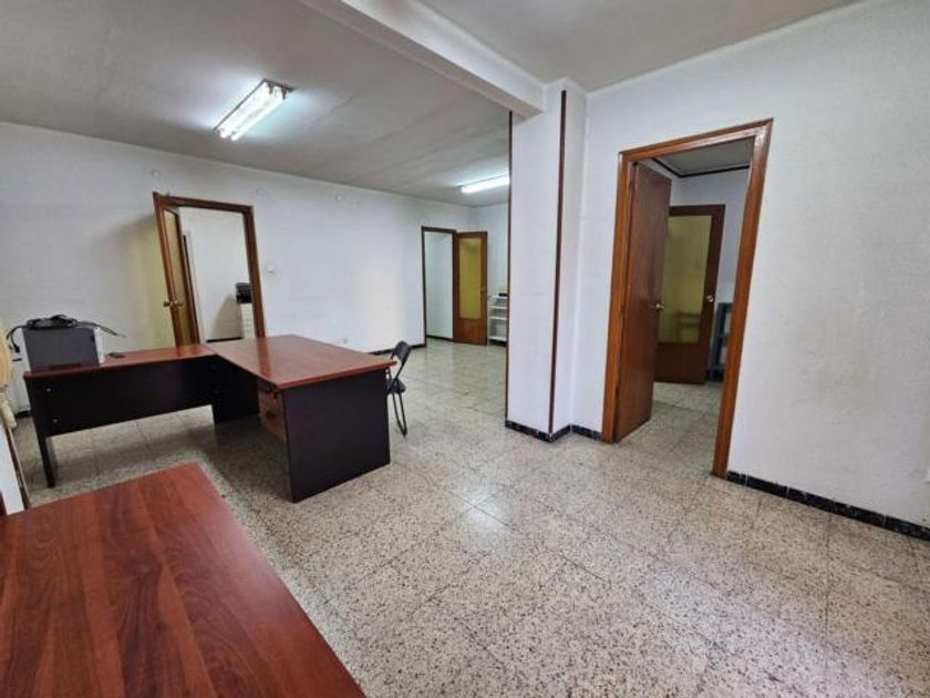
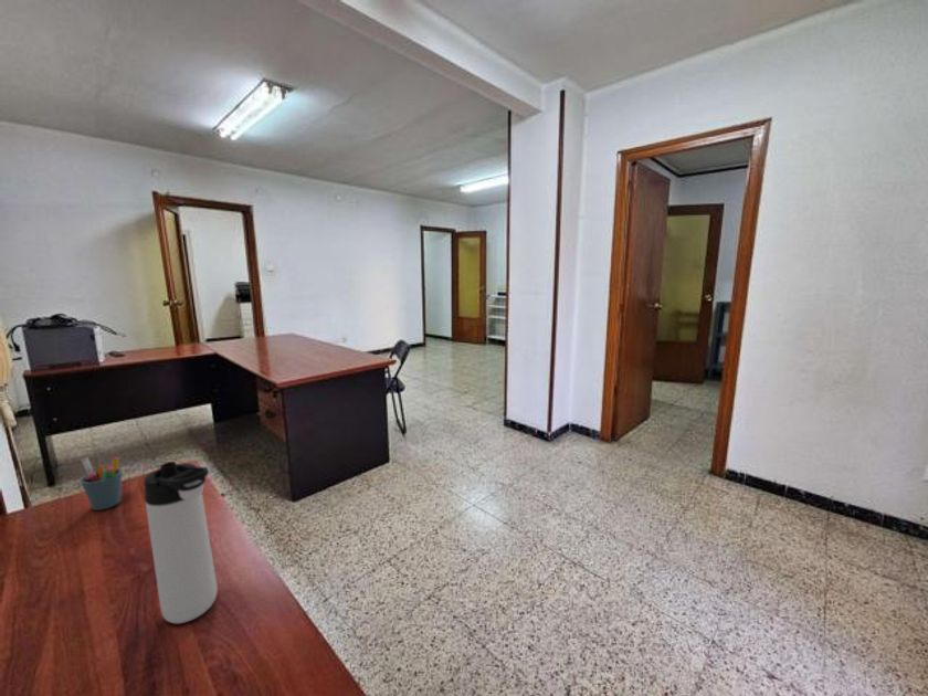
+ pen holder (103, 482)
+ thermos bottle (187, 541)
